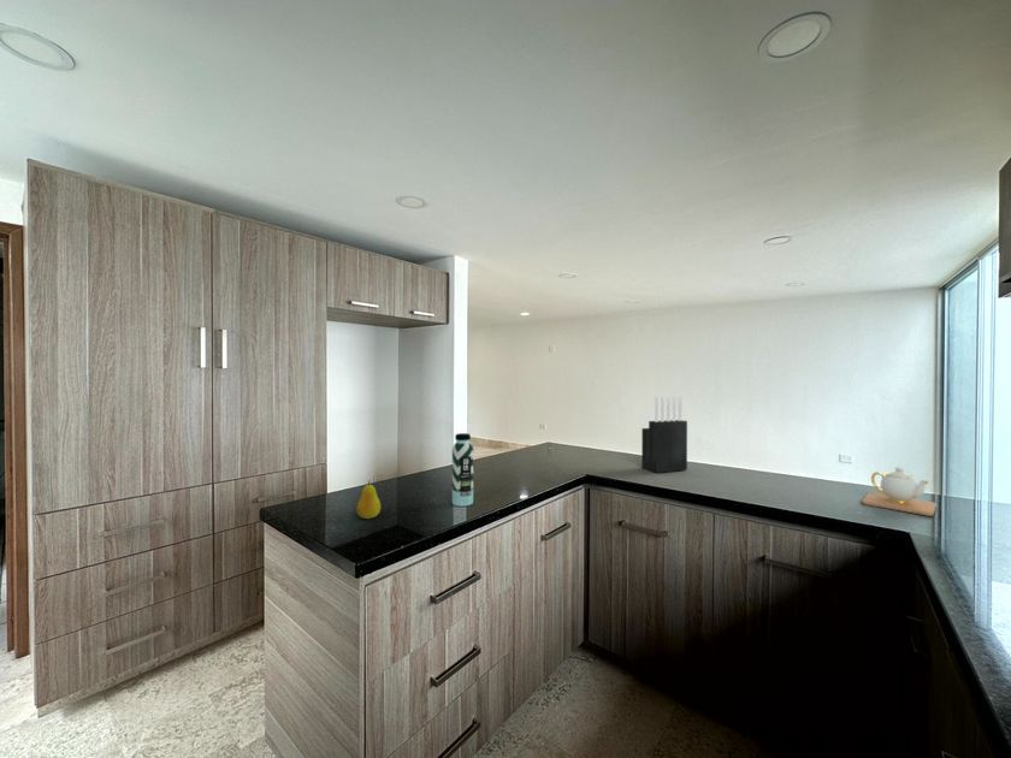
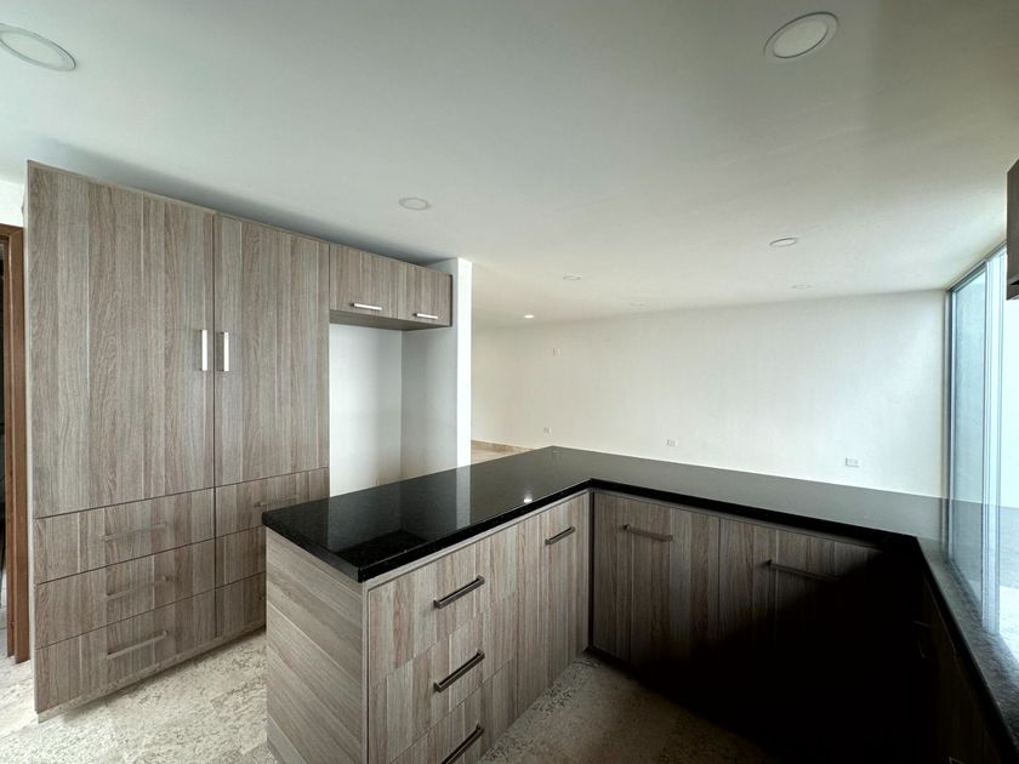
- teapot (898, 486)
- water bottle (462, 468)
- fruit (368, 498)
- knife block (662, 432)
